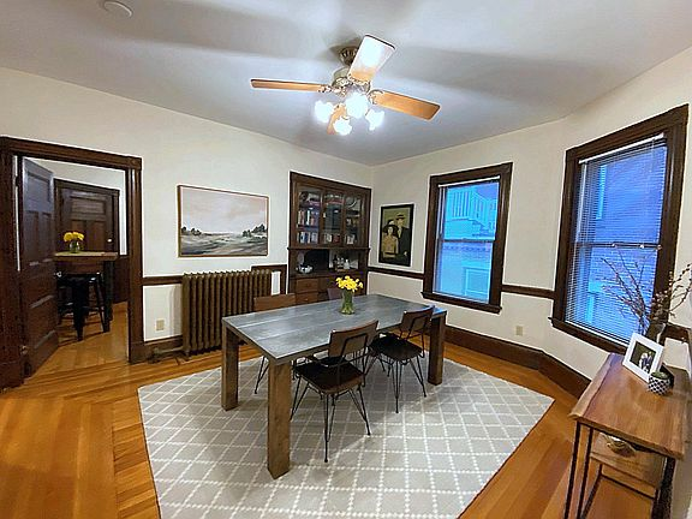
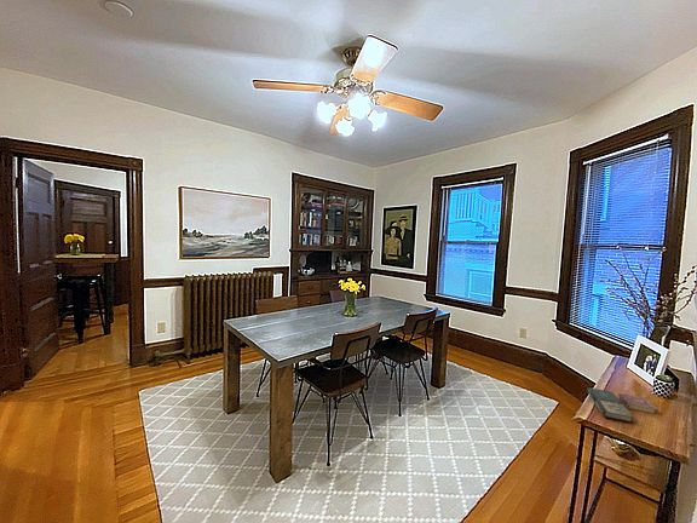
+ book (624, 407)
